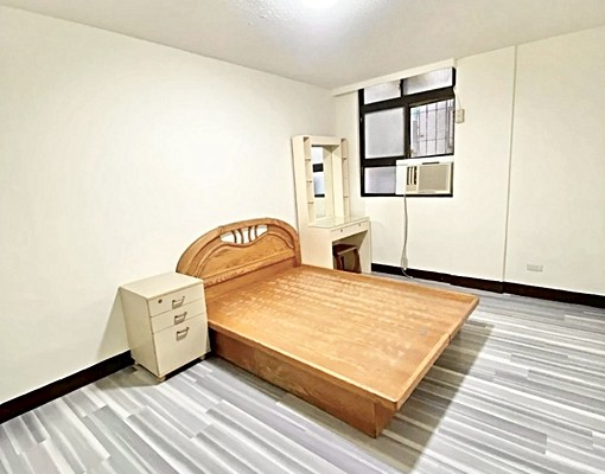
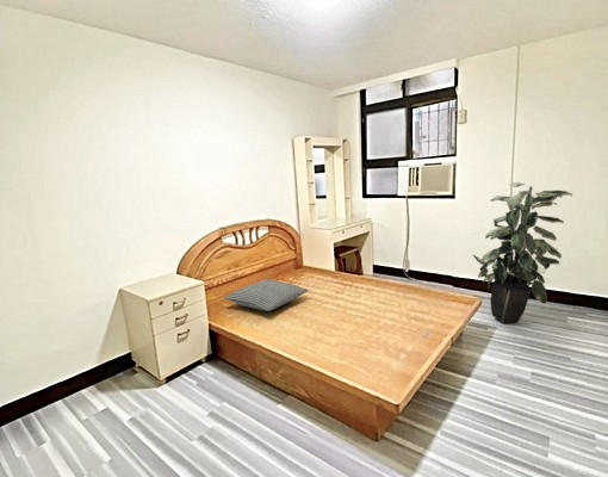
+ pillow (266, 293)
+ indoor plant (517, 254)
